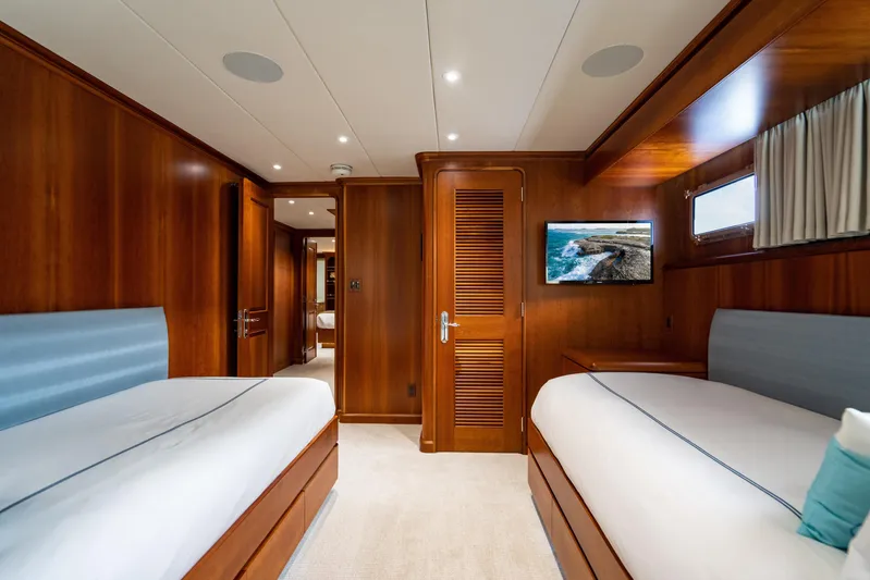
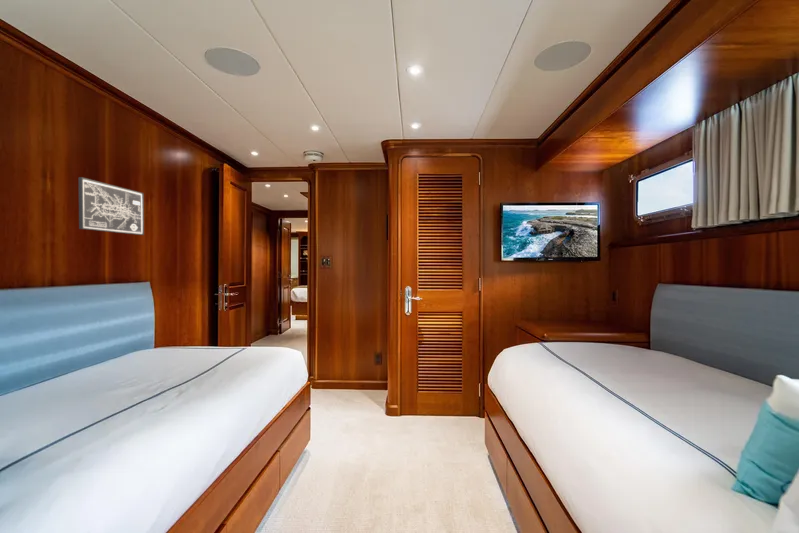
+ wall art (114, 209)
